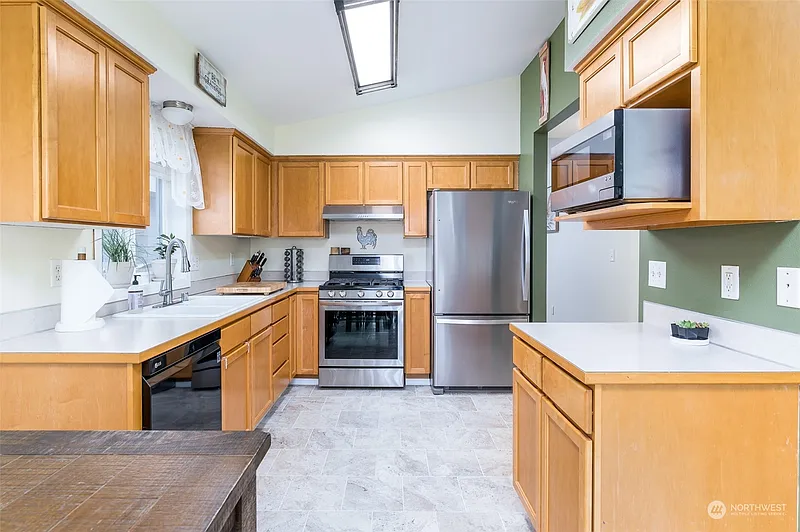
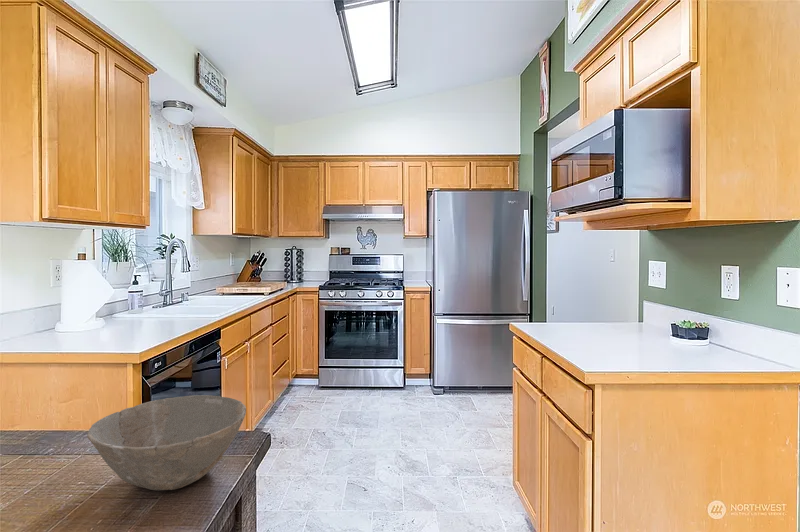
+ ceramic bowl (172, 447)
